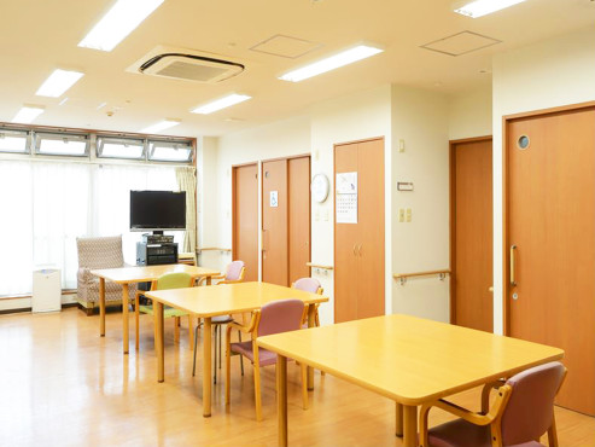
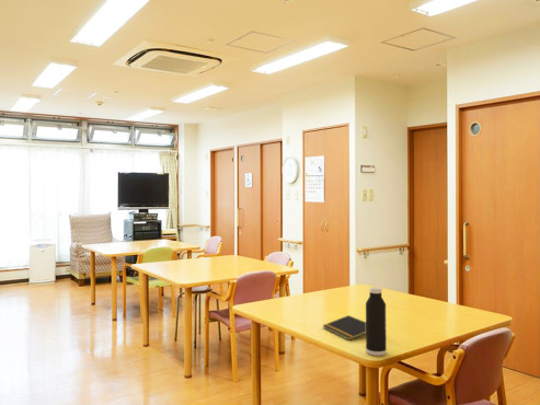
+ water bottle (376, 320)
+ notepad (348, 326)
